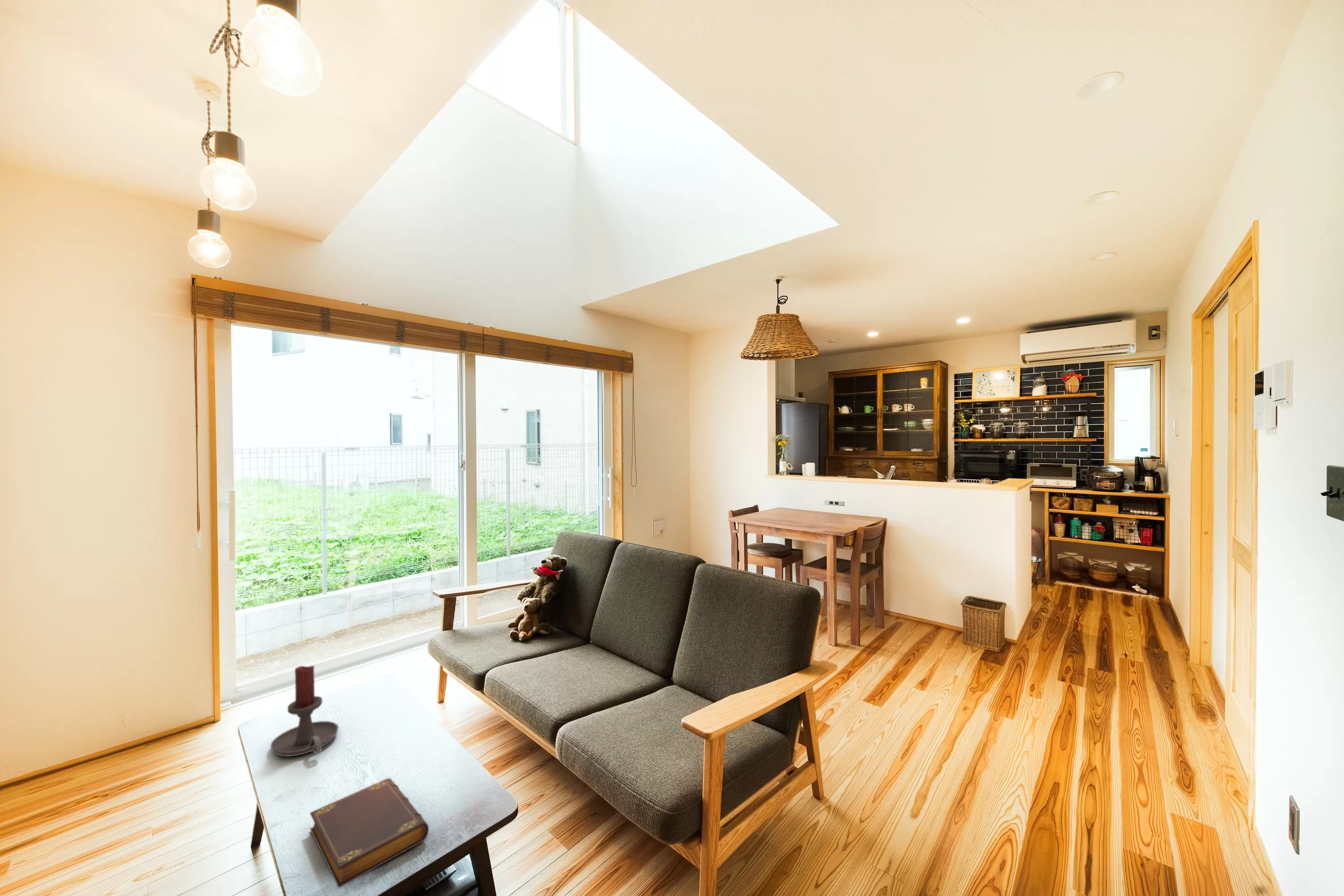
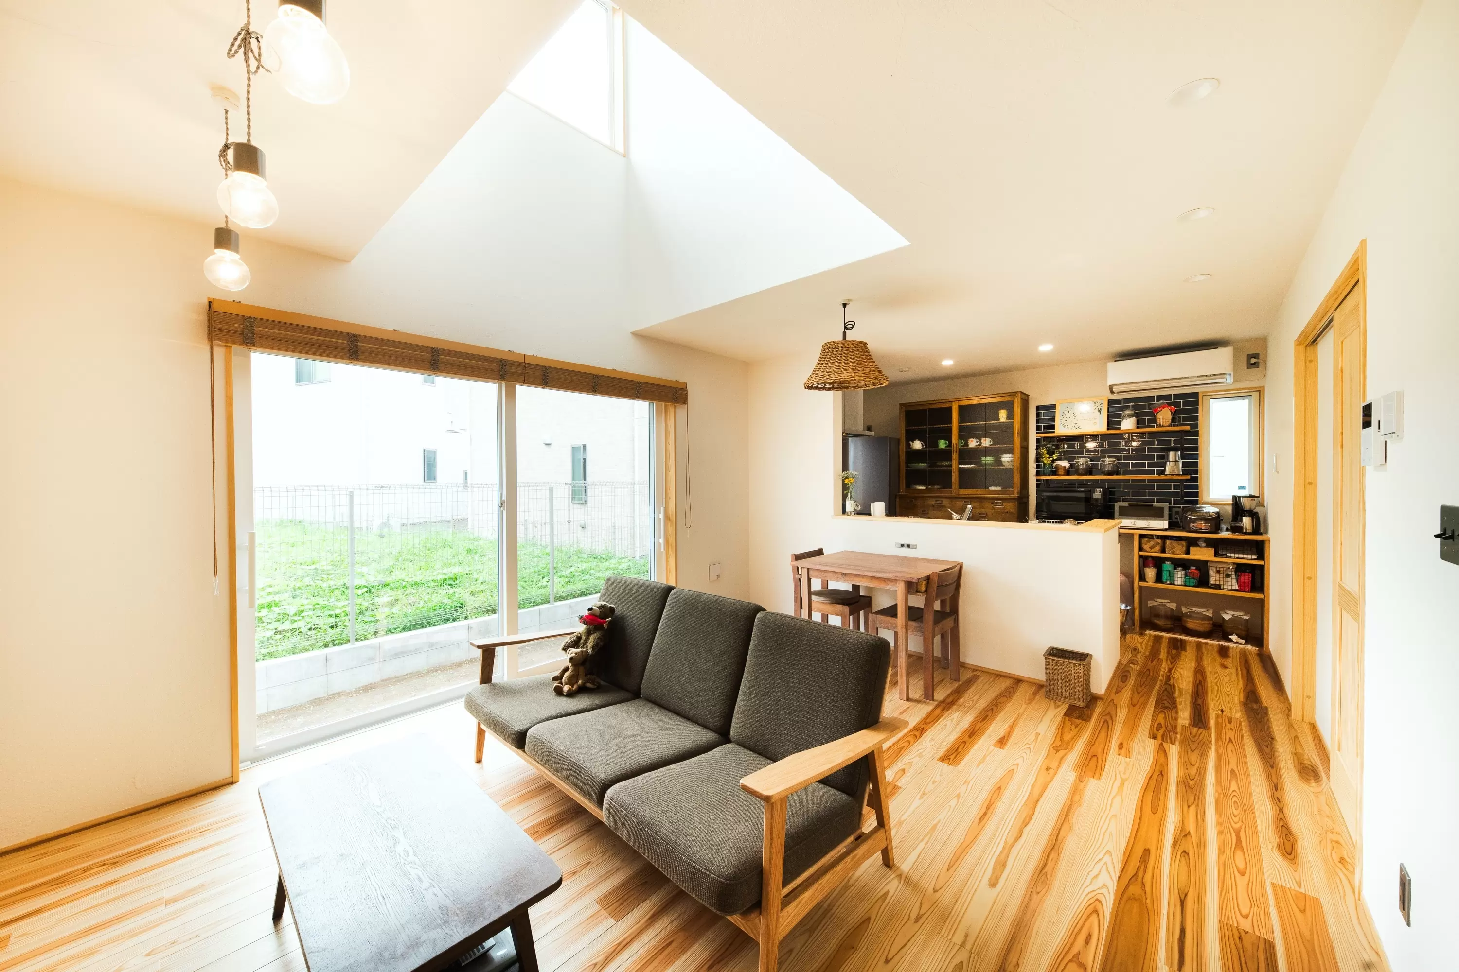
- candle holder (307, 706)
- book (369, 825)
